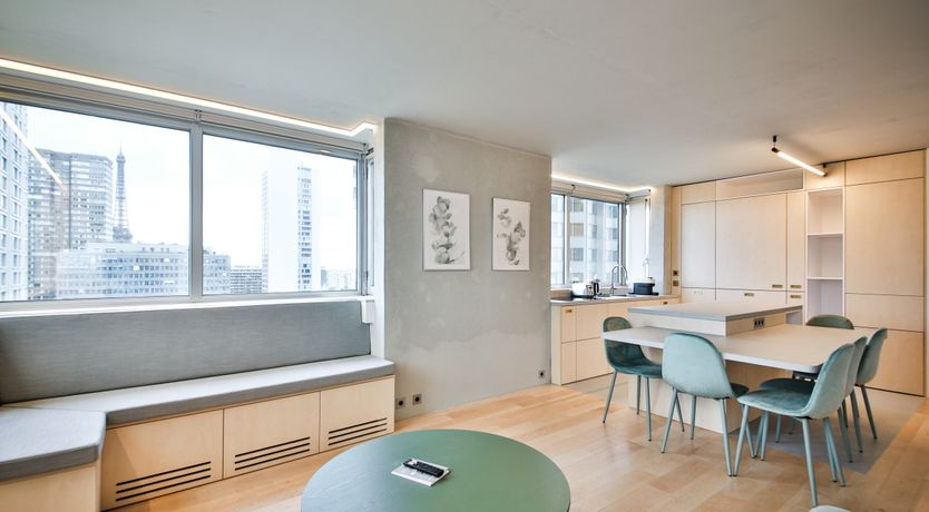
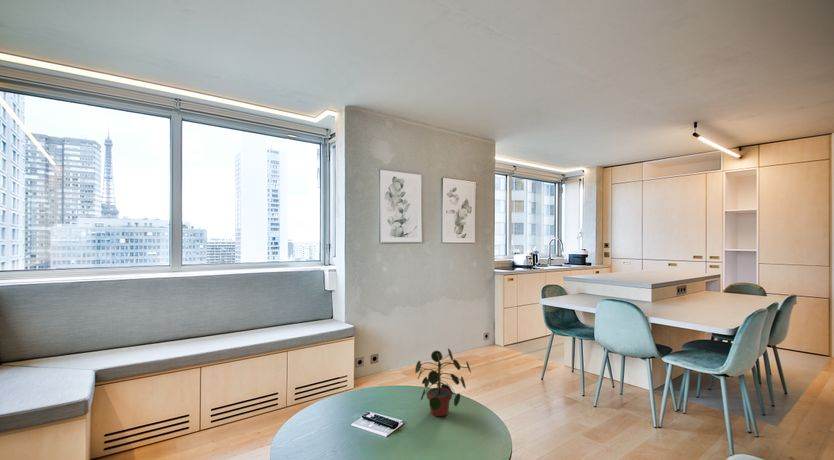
+ potted plant (443, 377)
